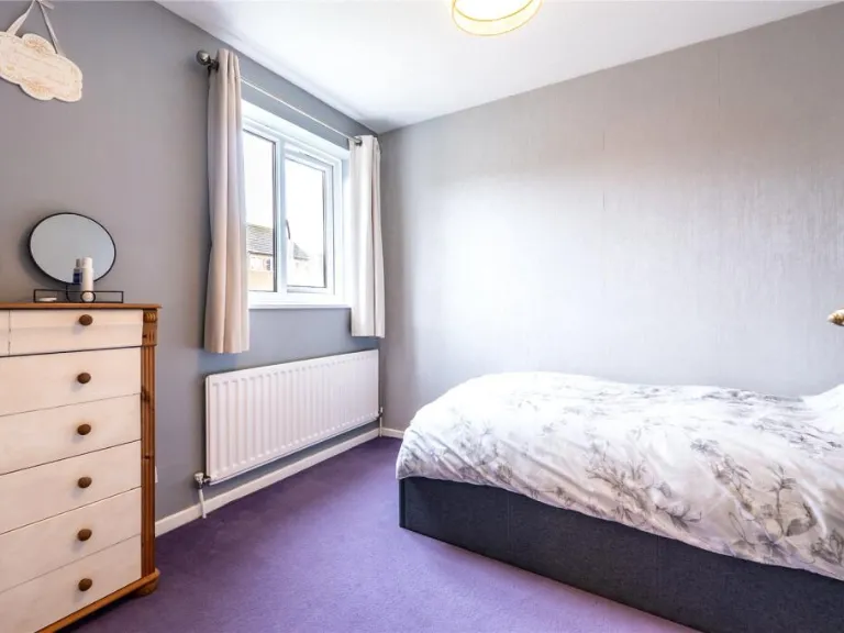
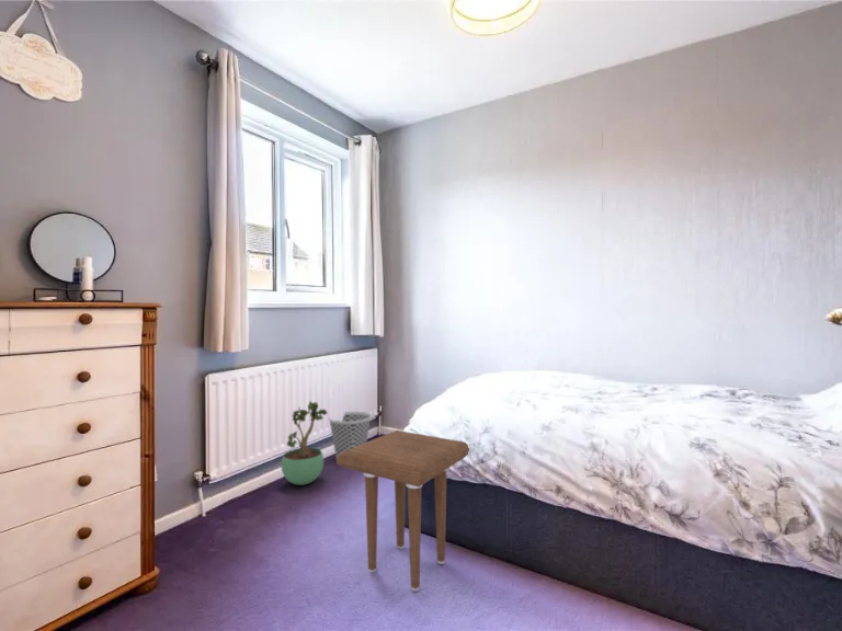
+ side table (408, 505)
+ potted plant (304, 441)
+ wastebasket (350, 437)
